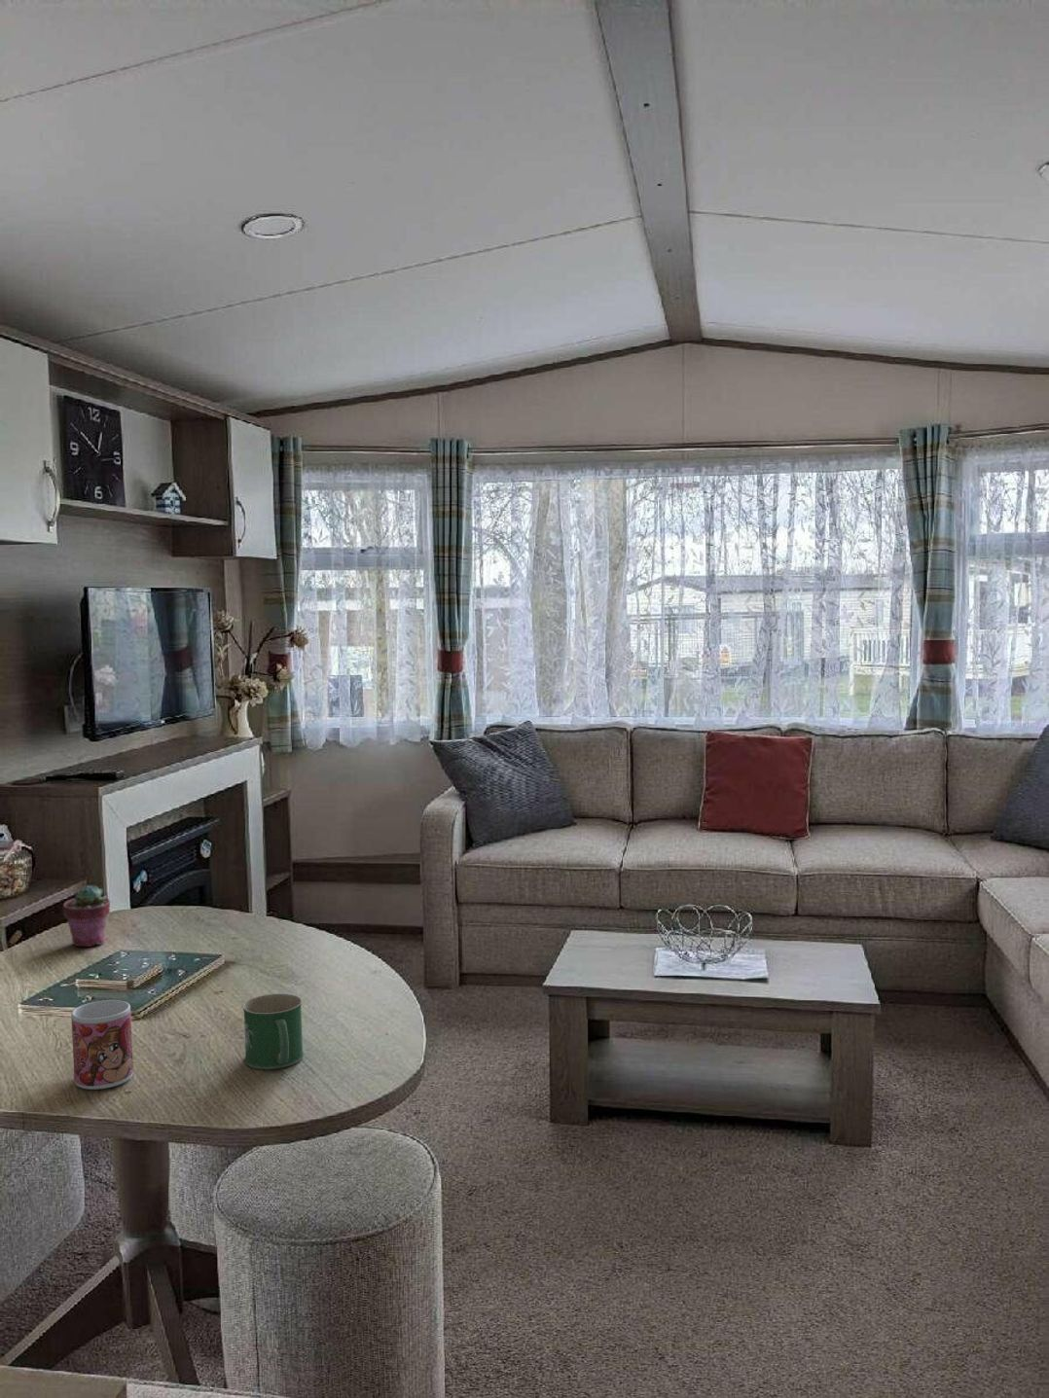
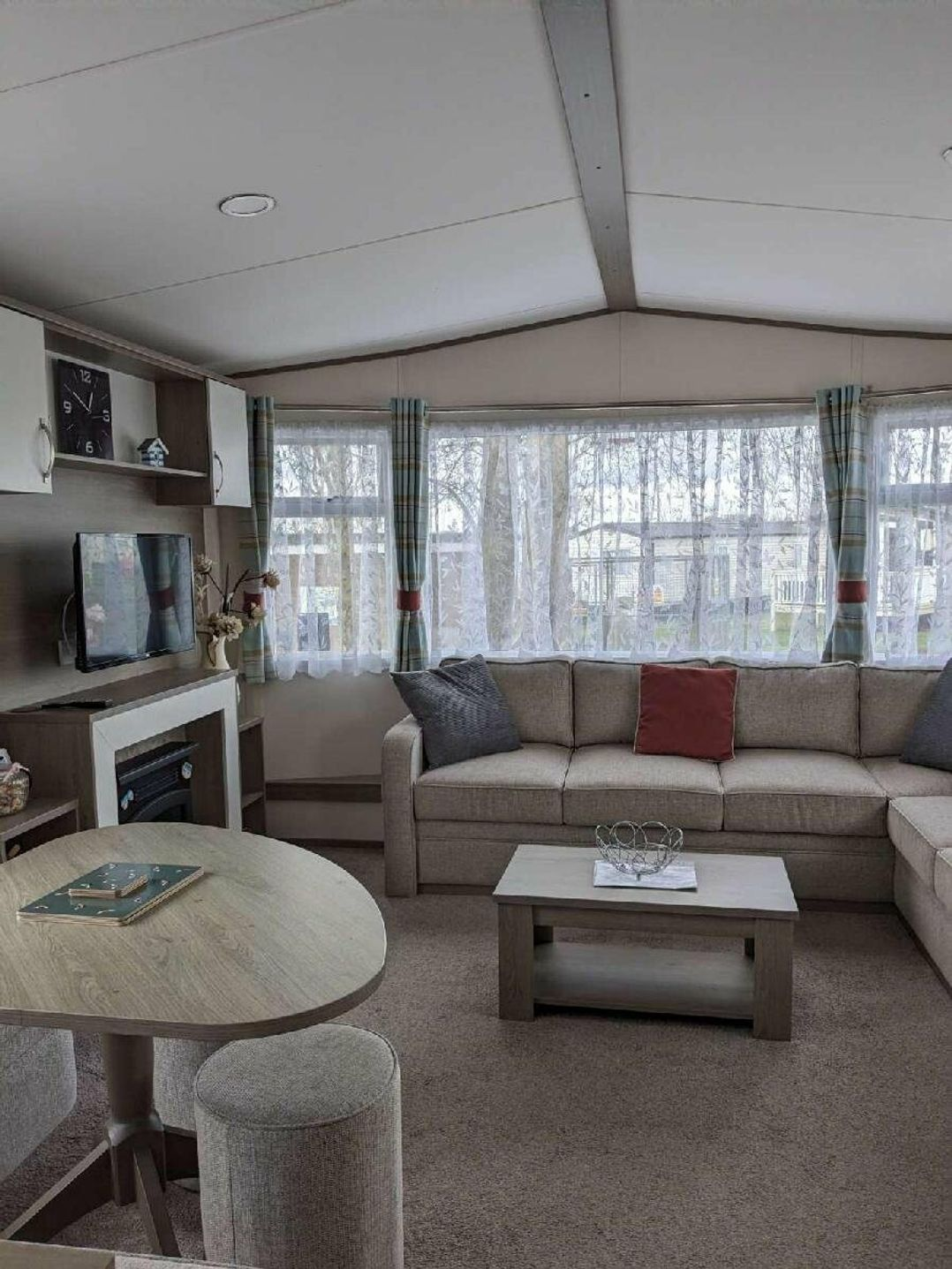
- mug (275, 1033)
- mug (101, 1039)
- potted succulent (87, 913)
